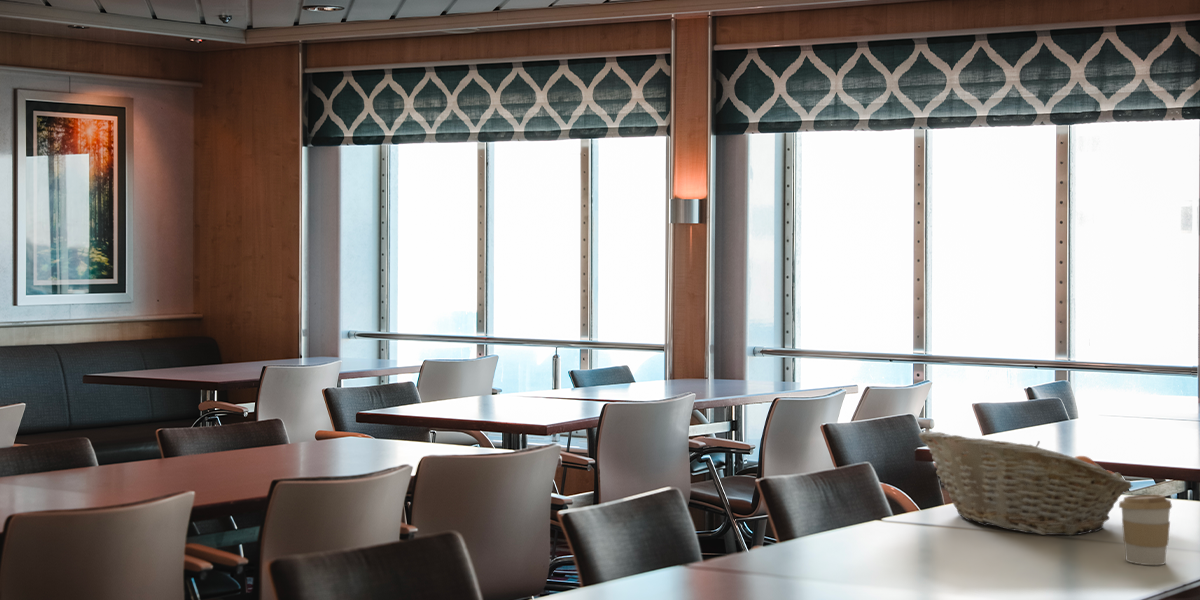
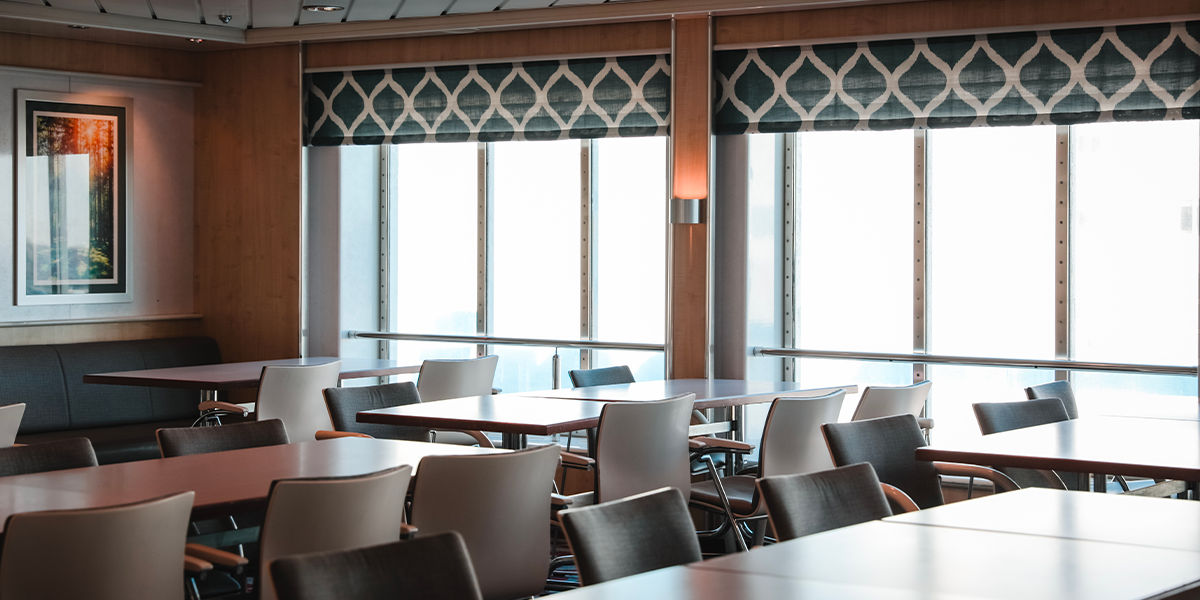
- fruit basket (1020, 476)
- coffee cup (1145, 527)
